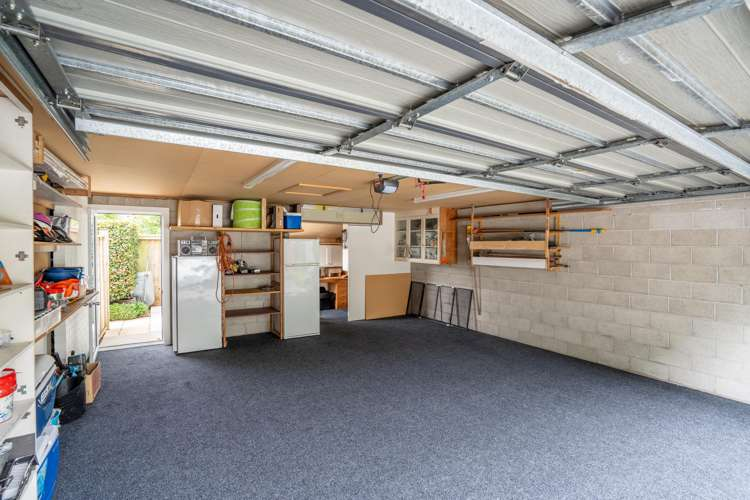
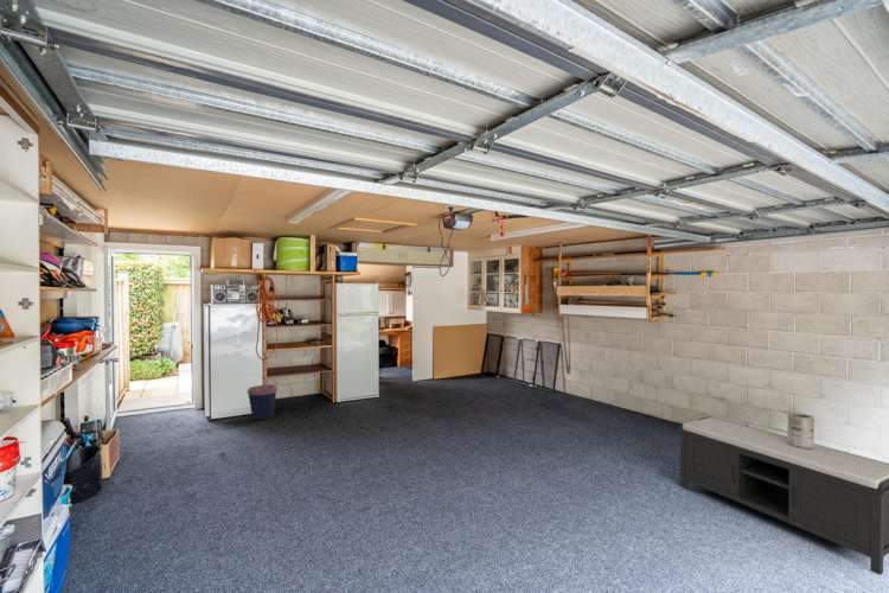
+ coffee cup (262, 402)
+ paint can (800, 429)
+ bench (776, 478)
